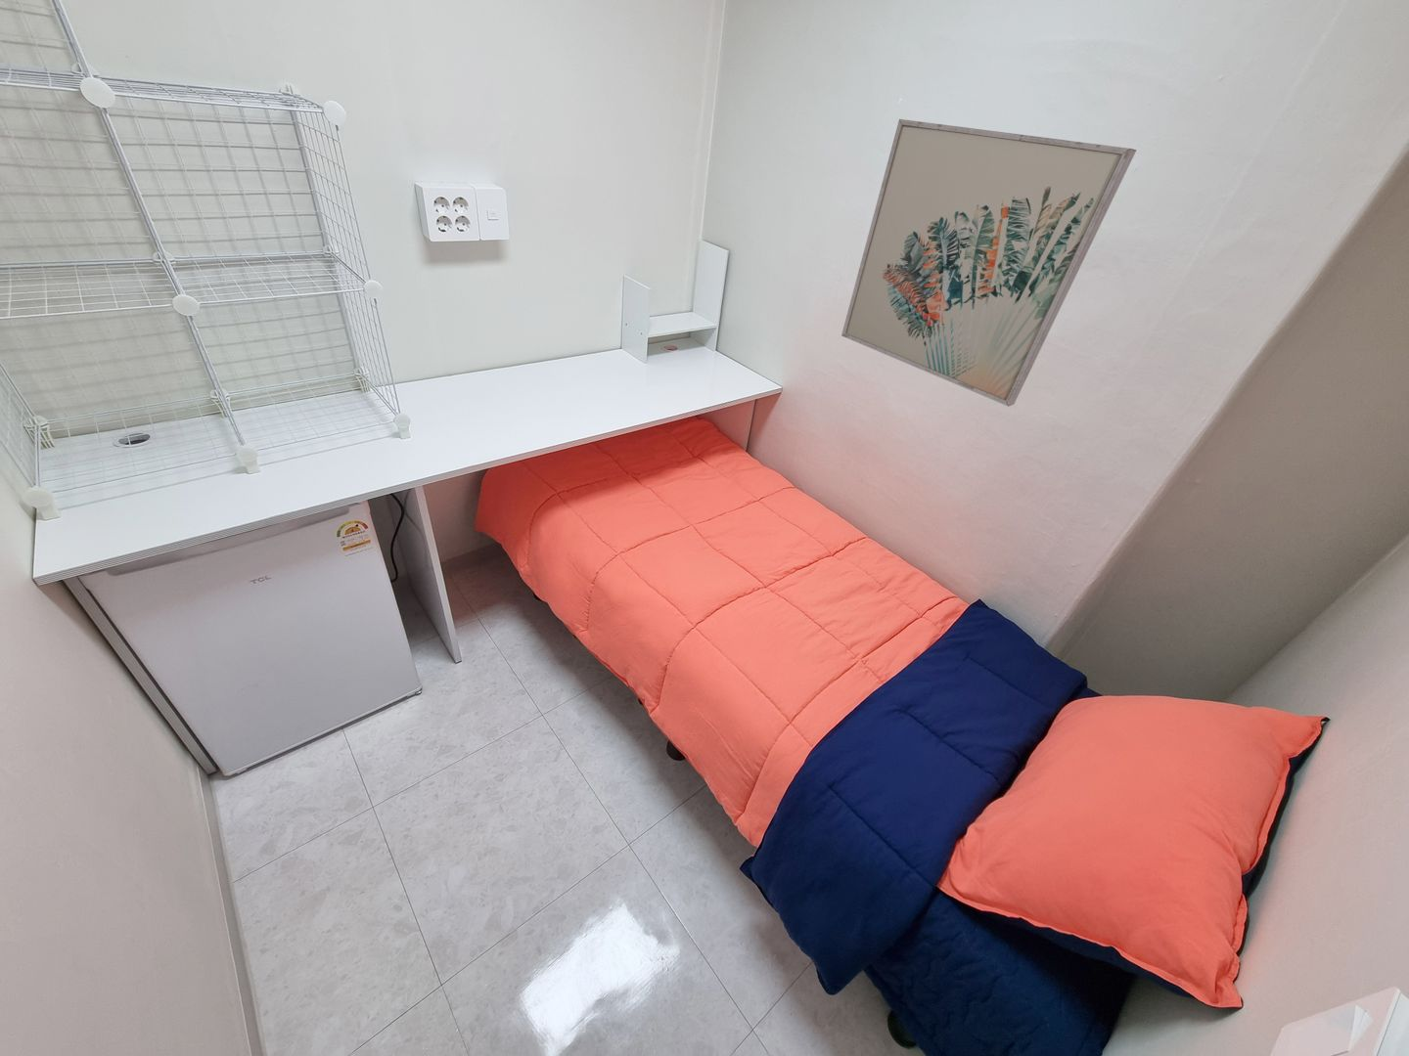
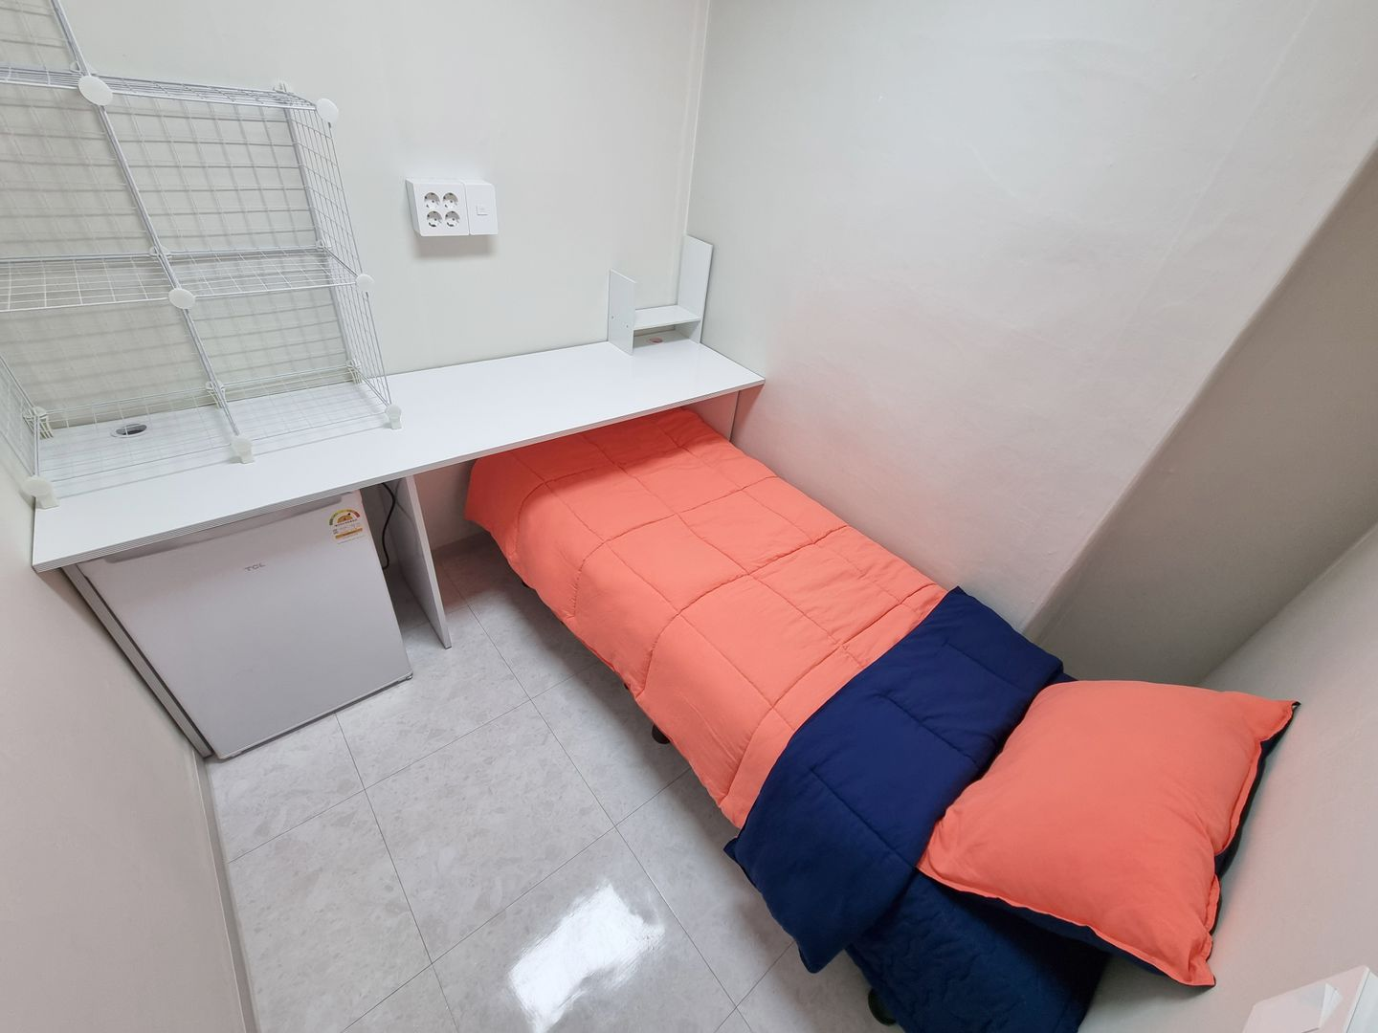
- wall art (957, 262)
